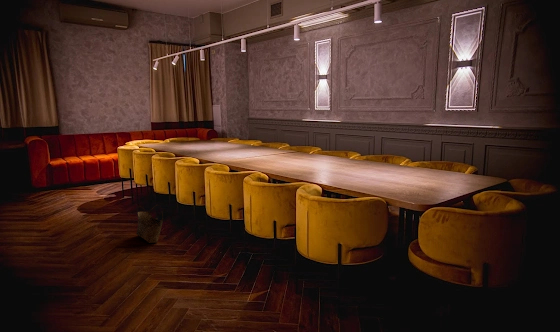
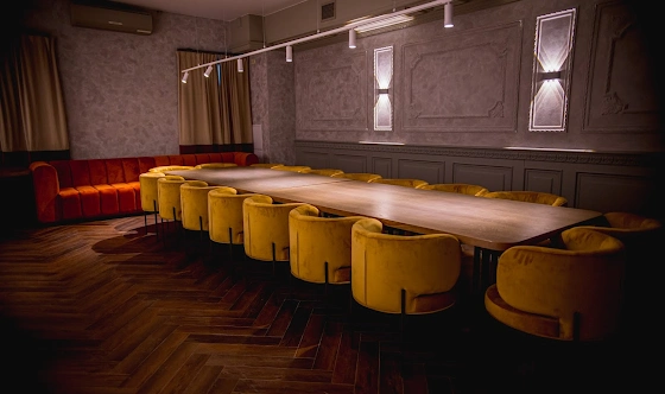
- basket (150, 221)
